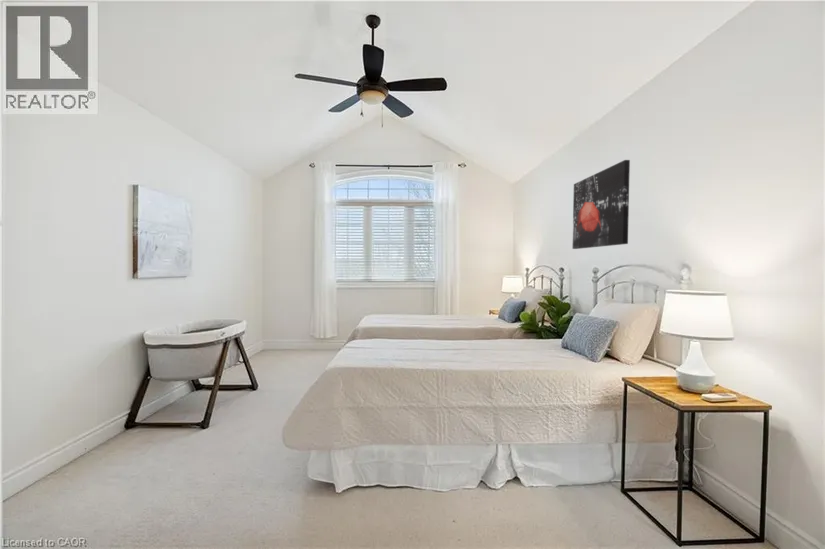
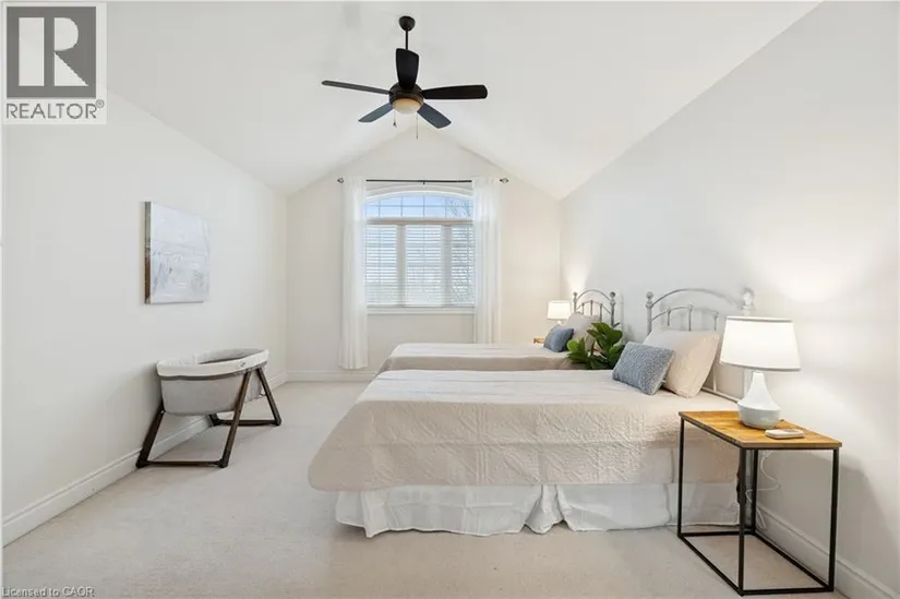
- wall art (597, 210)
